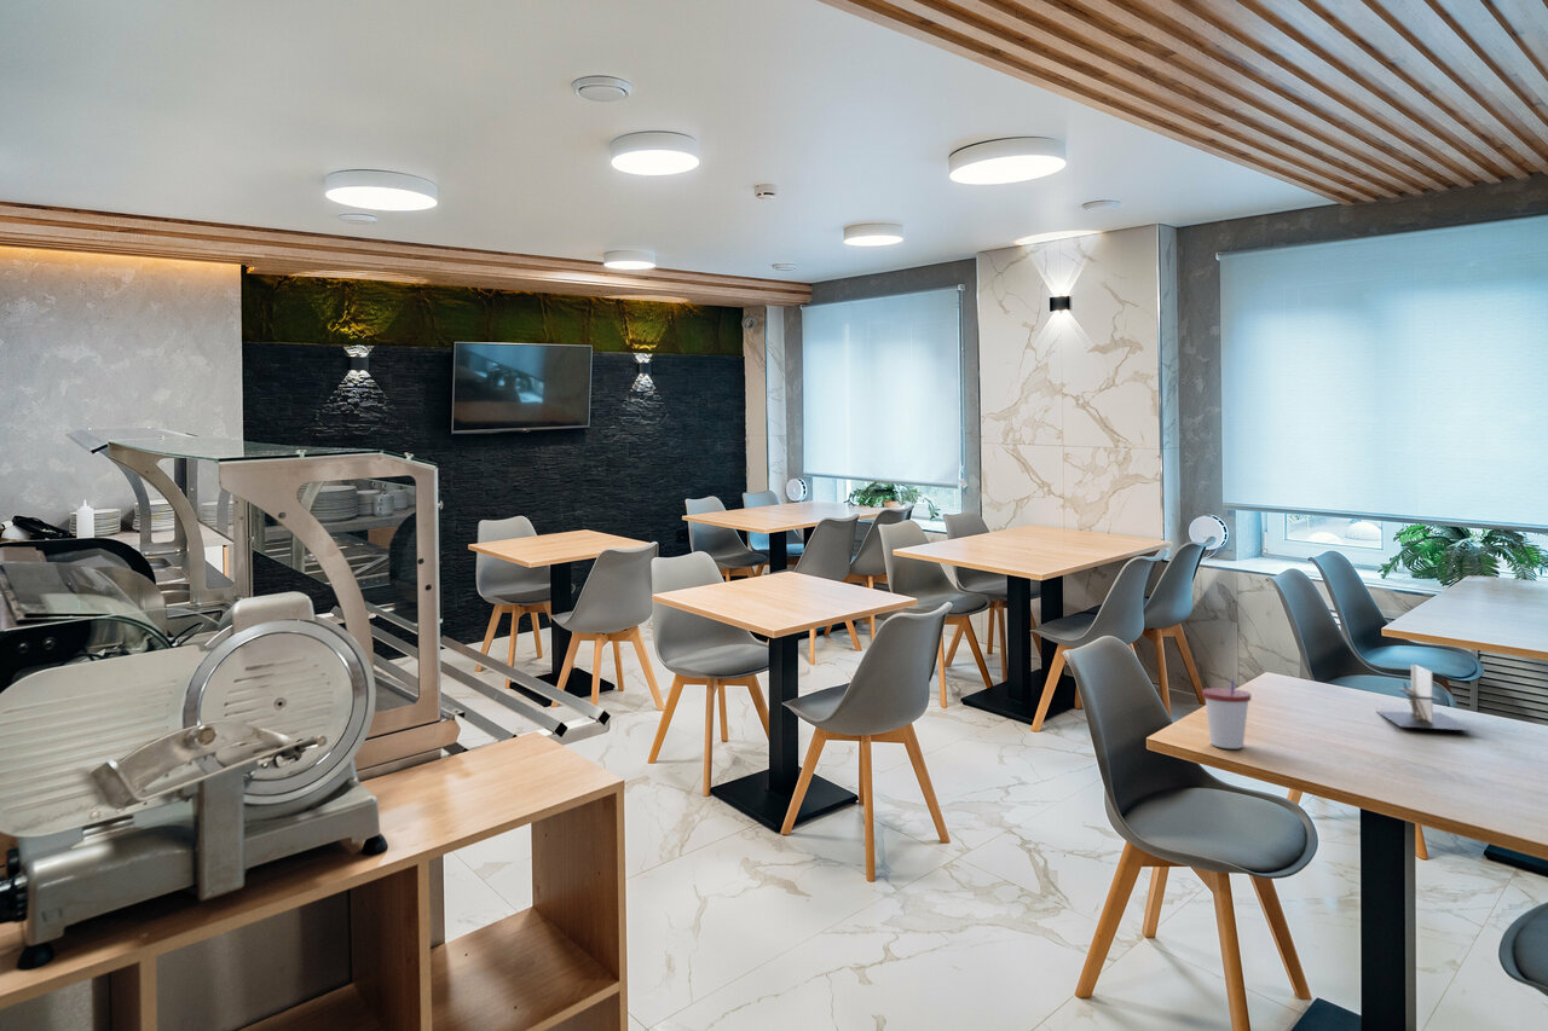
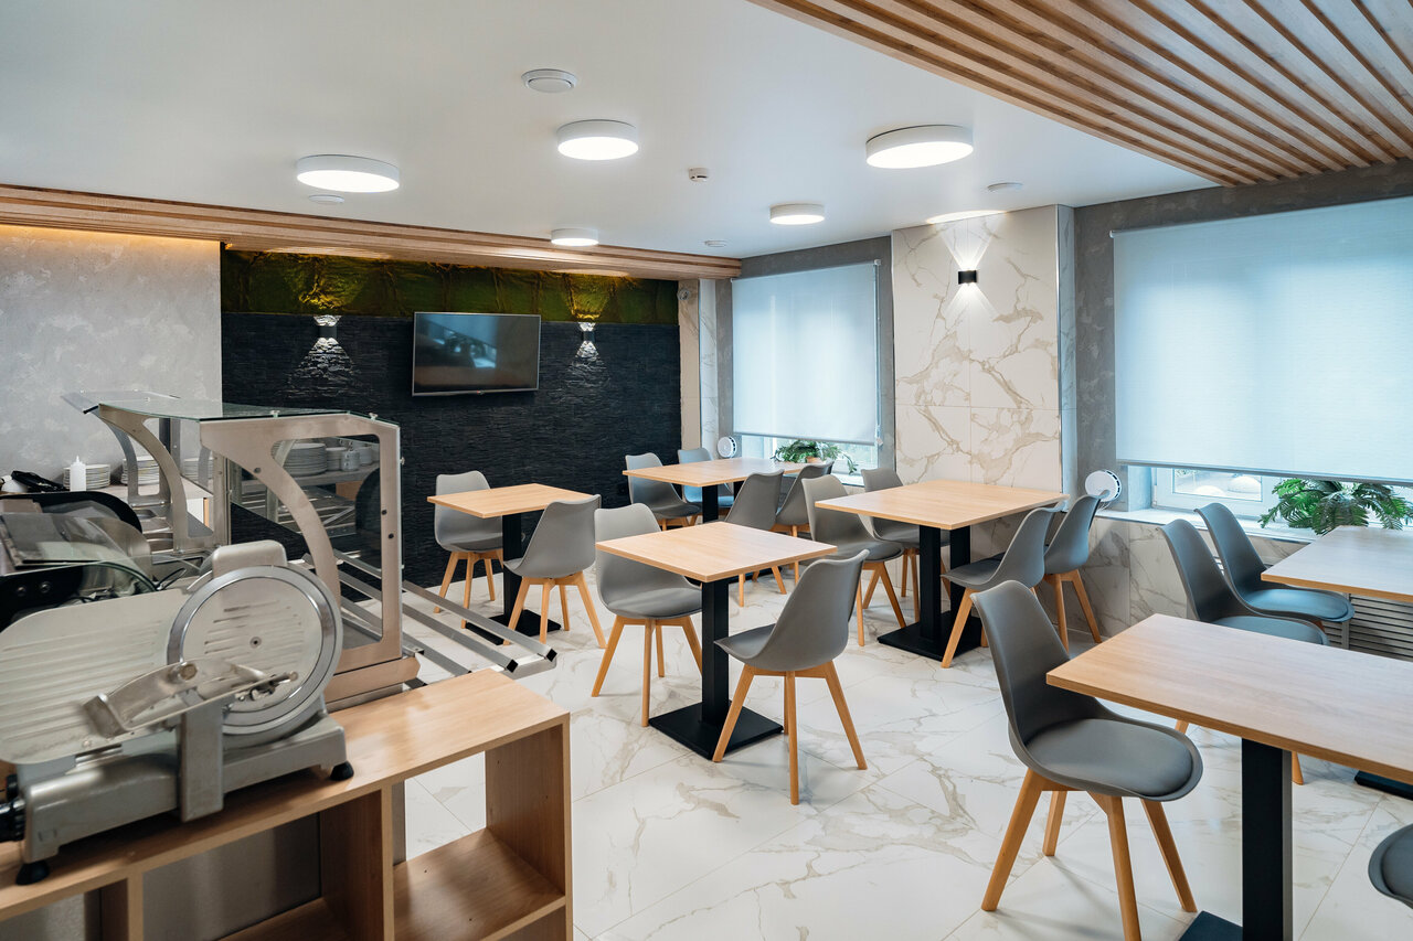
- cup (1226, 712)
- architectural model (1417, 693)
